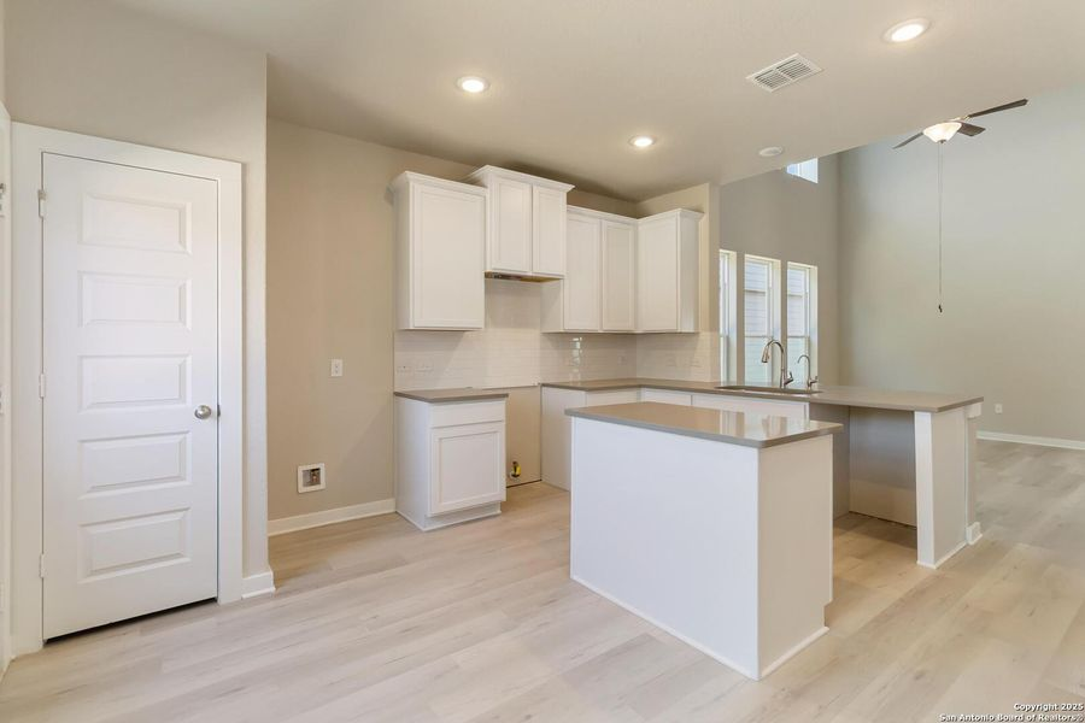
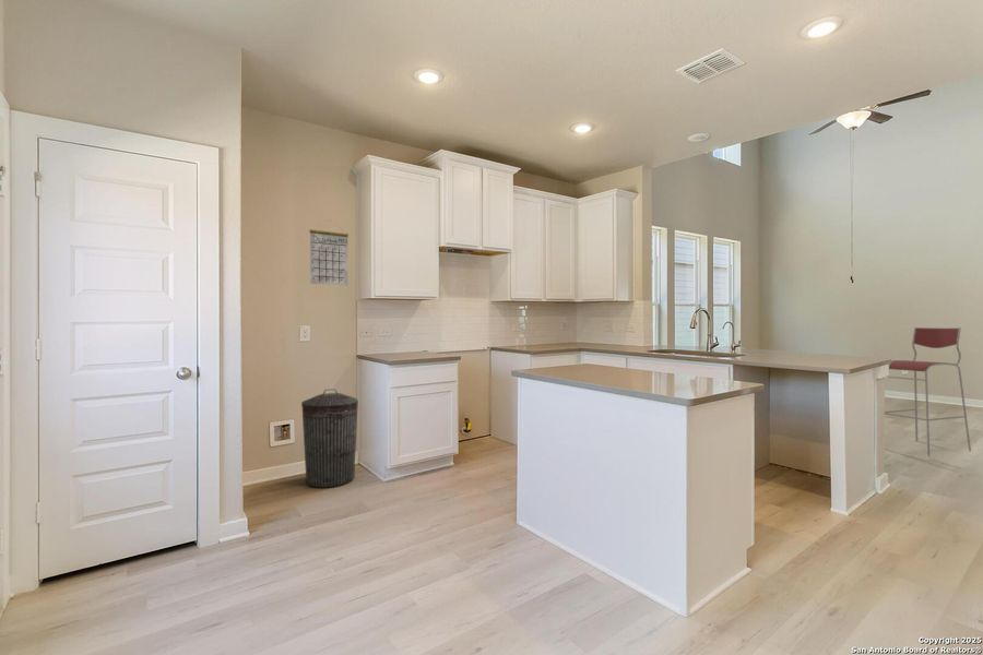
+ trash can (330, 434)
+ bar stool (925, 388)
+ calendar (329, 251)
